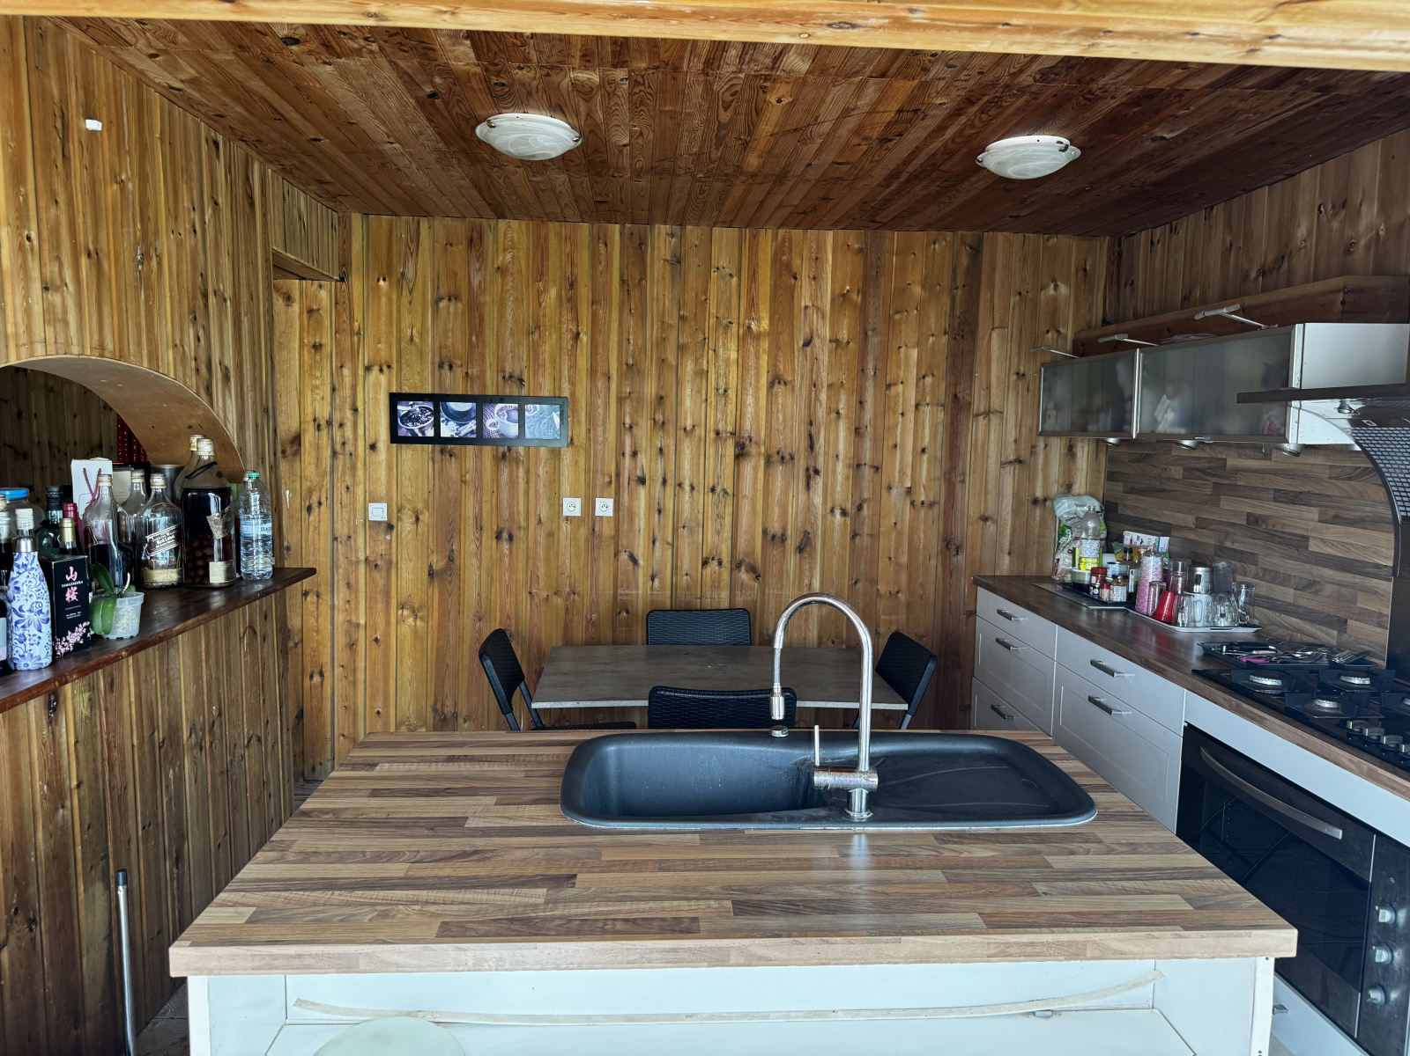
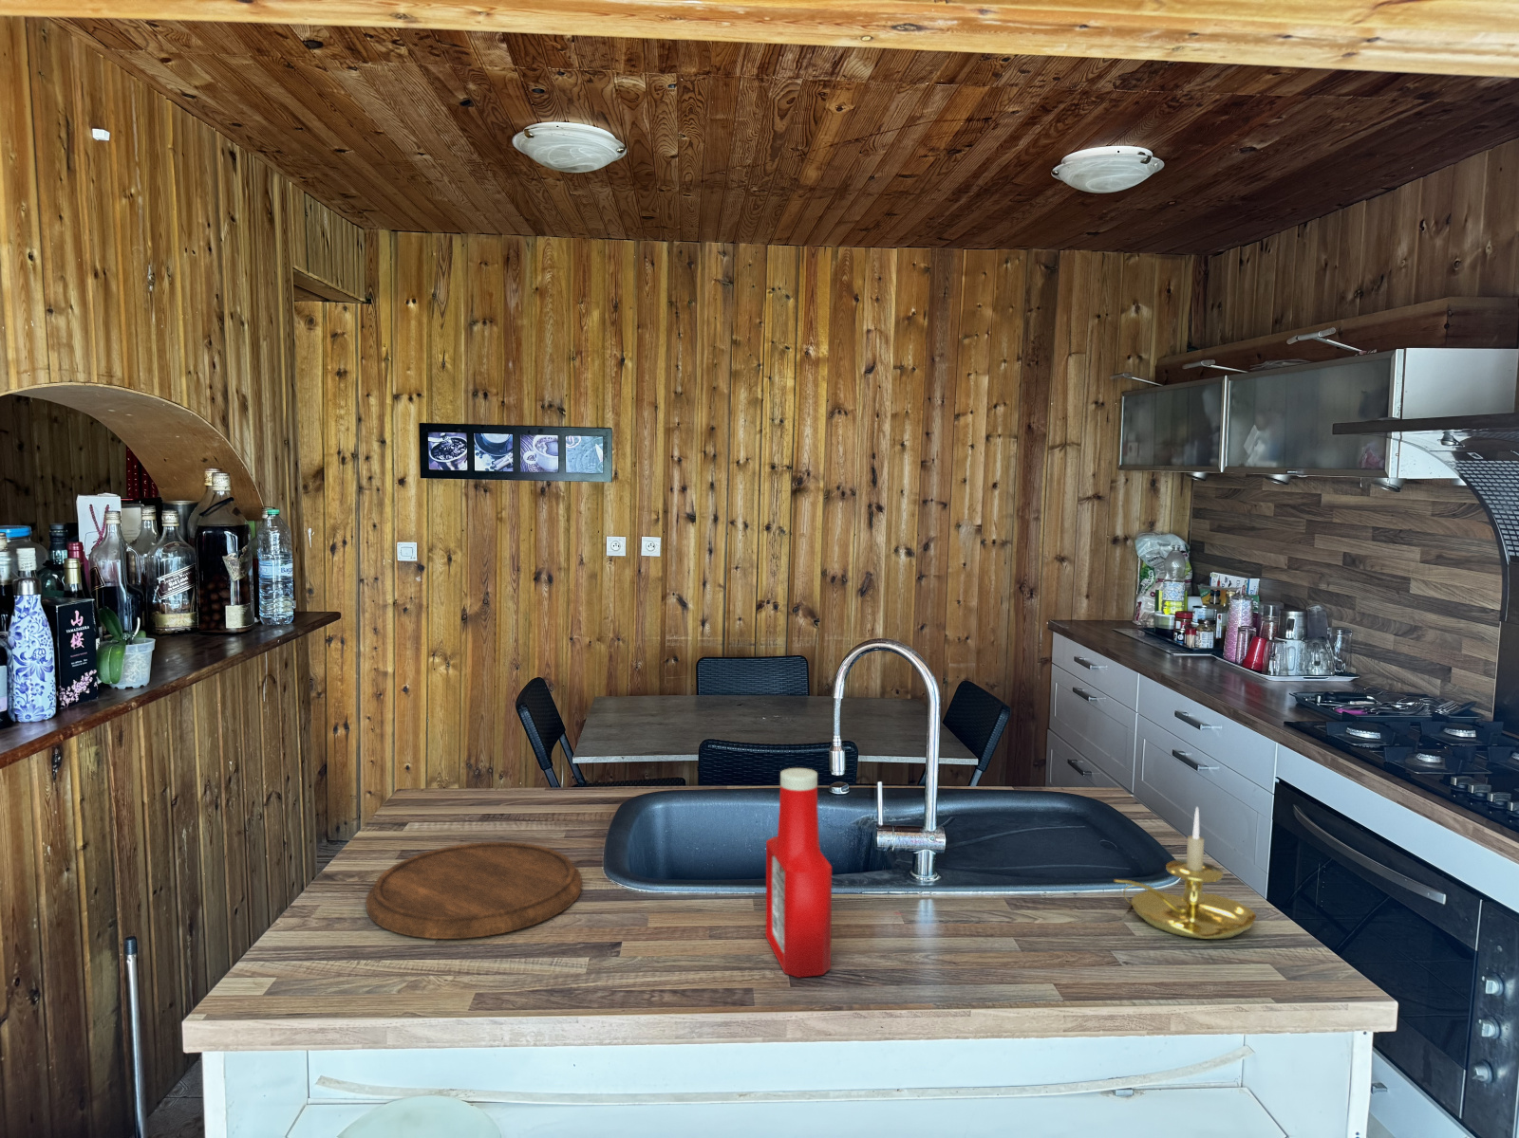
+ cutting board (476, 883)
+ candle holder (1185, 863)
+ soap bottle (798, 863)
